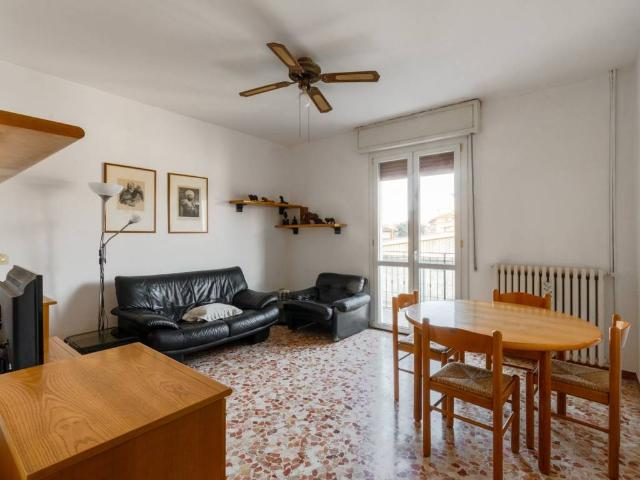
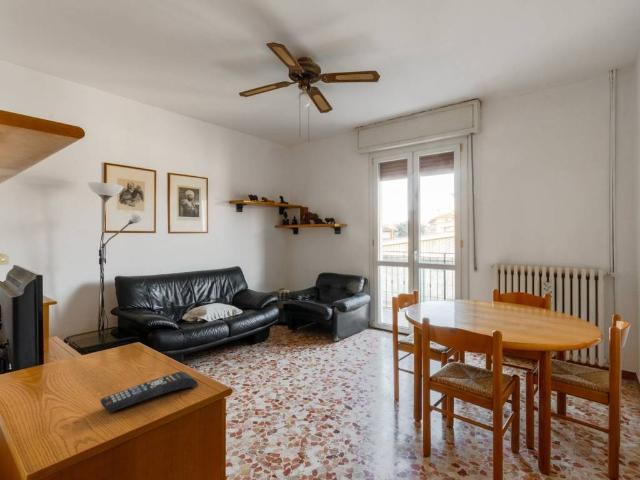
+ remote control (152, 389)
